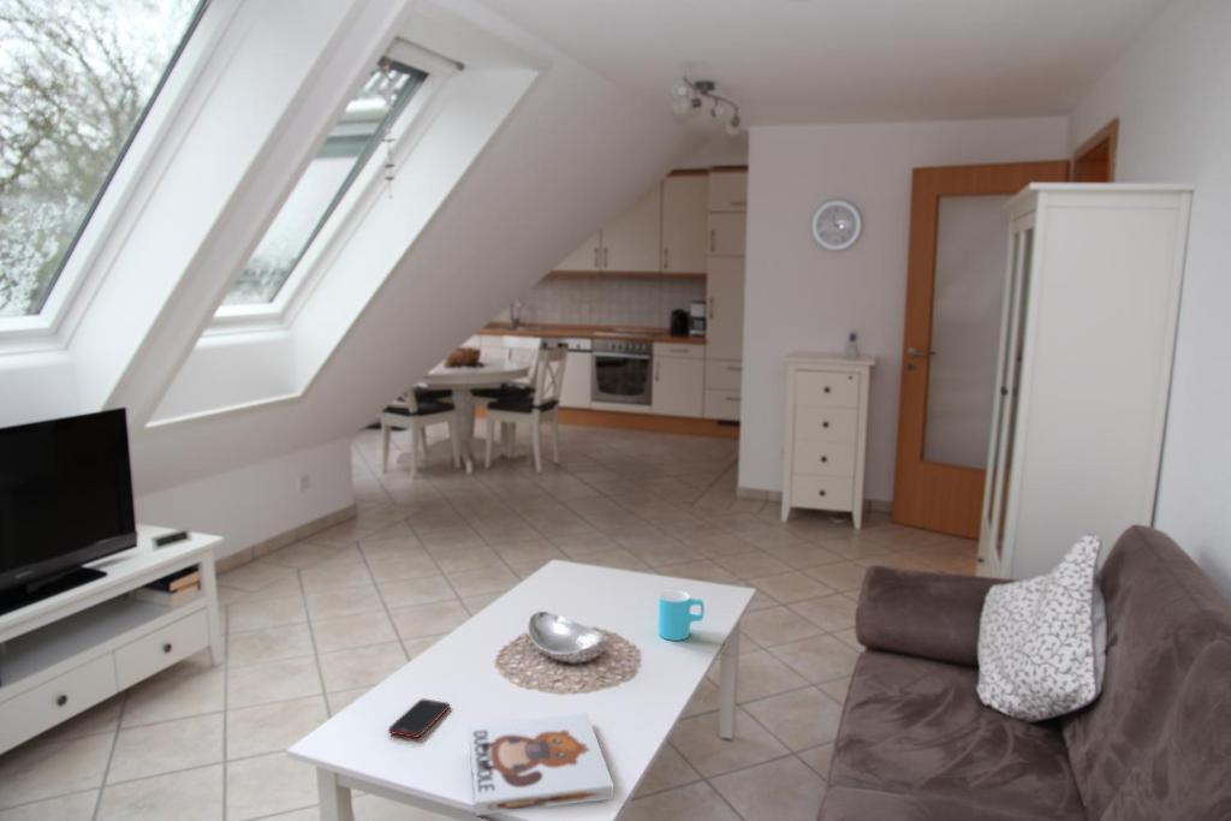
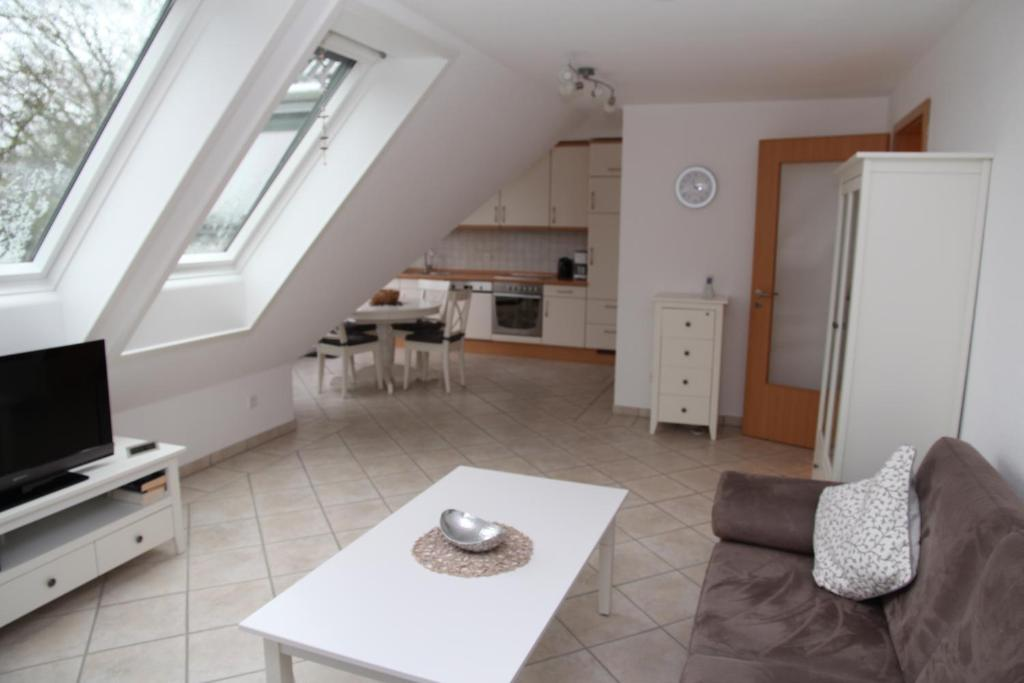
- board game (536, 758)
- cup (679, 615)
- cell phone (420, 718)
